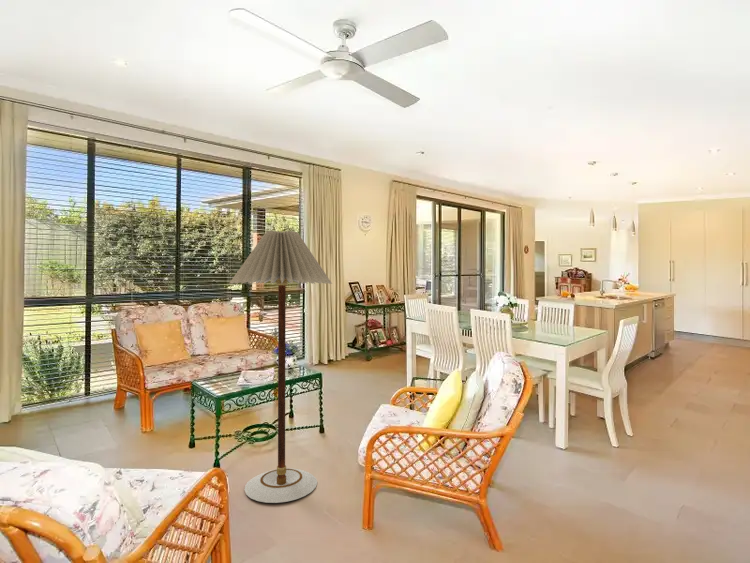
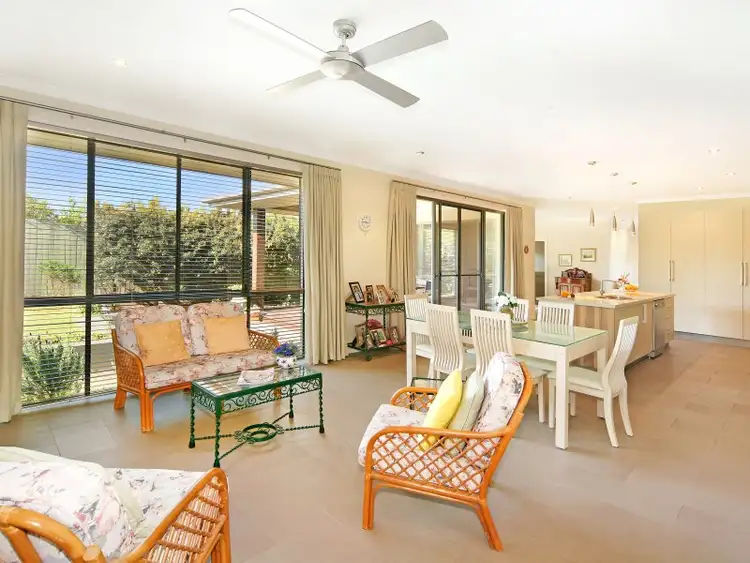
- floor lamp (281, 358)
